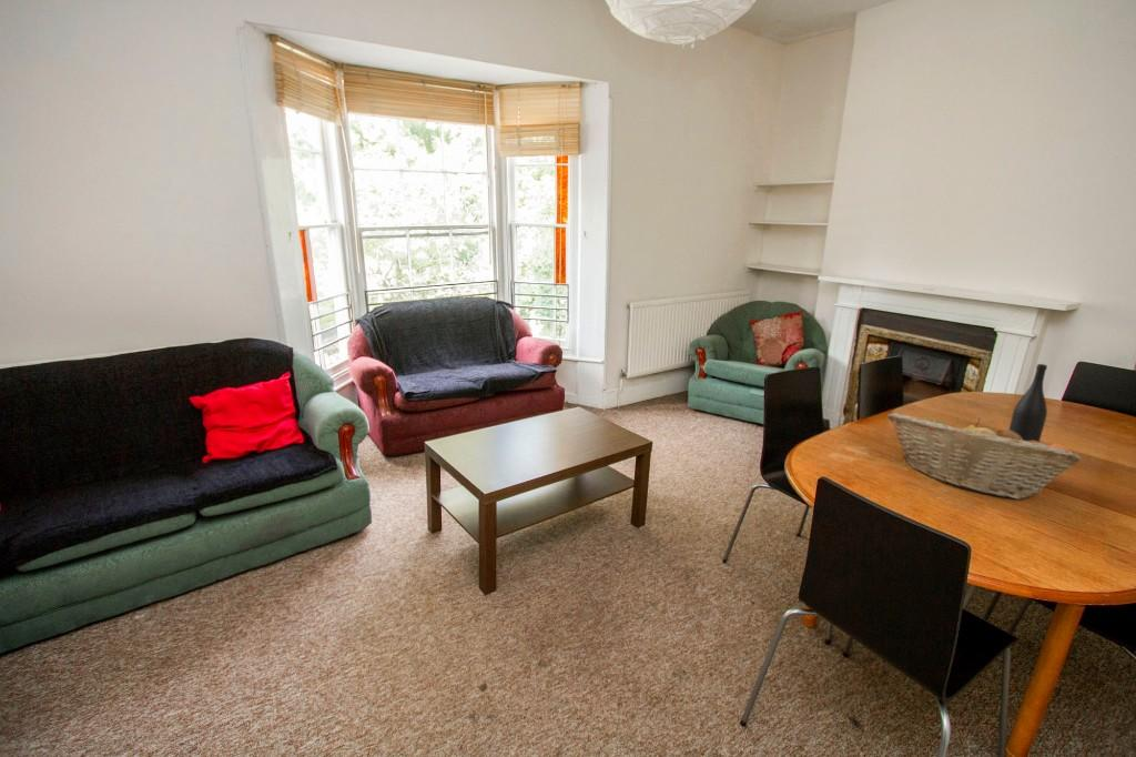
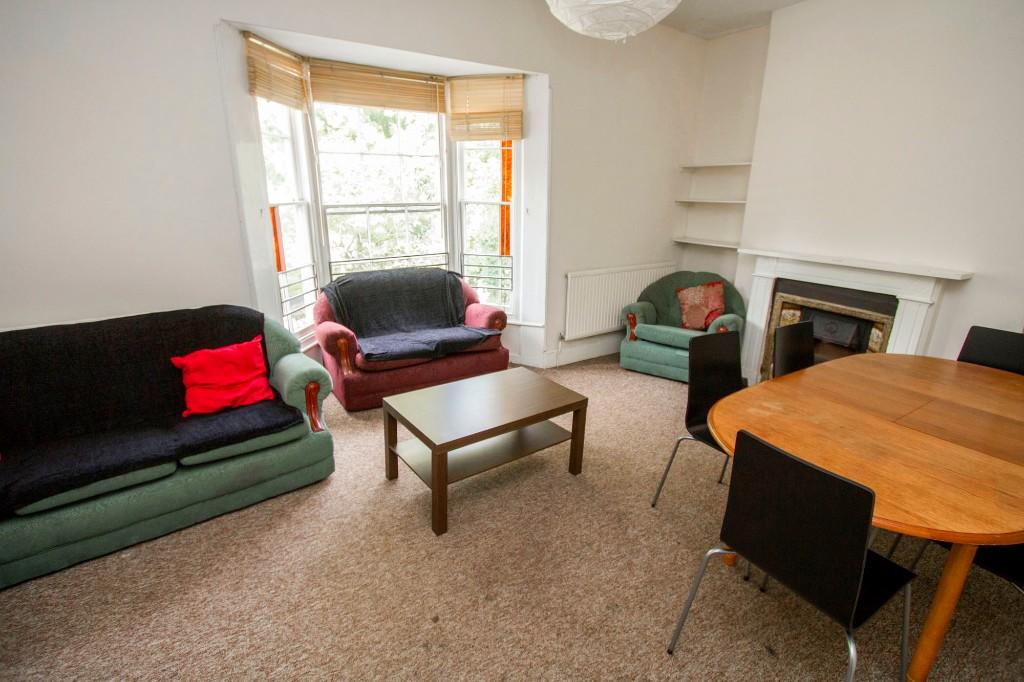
- fruit basket (972, 446)
- wine bottle (1031, 408)
